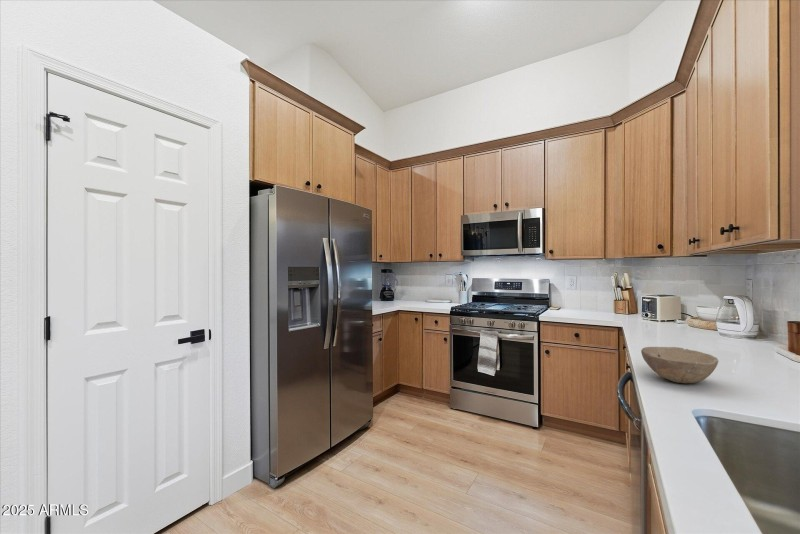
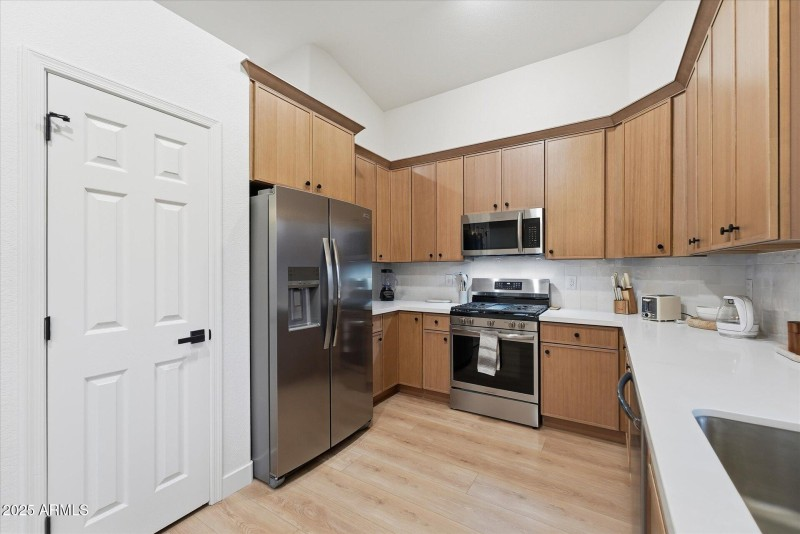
- bowl (677, 366)
